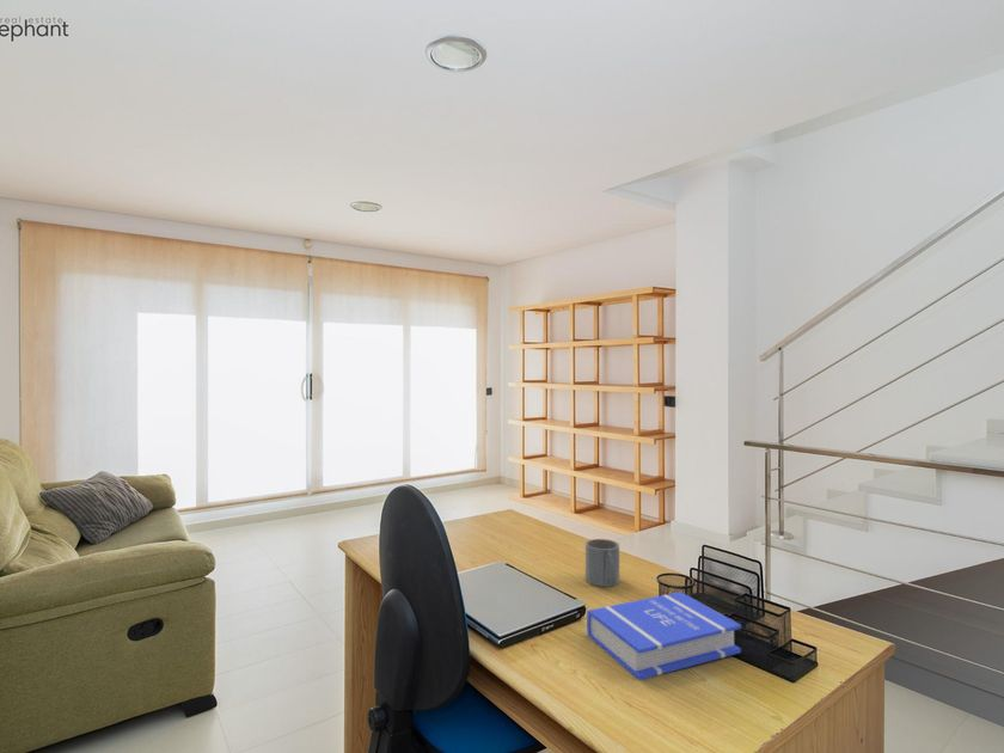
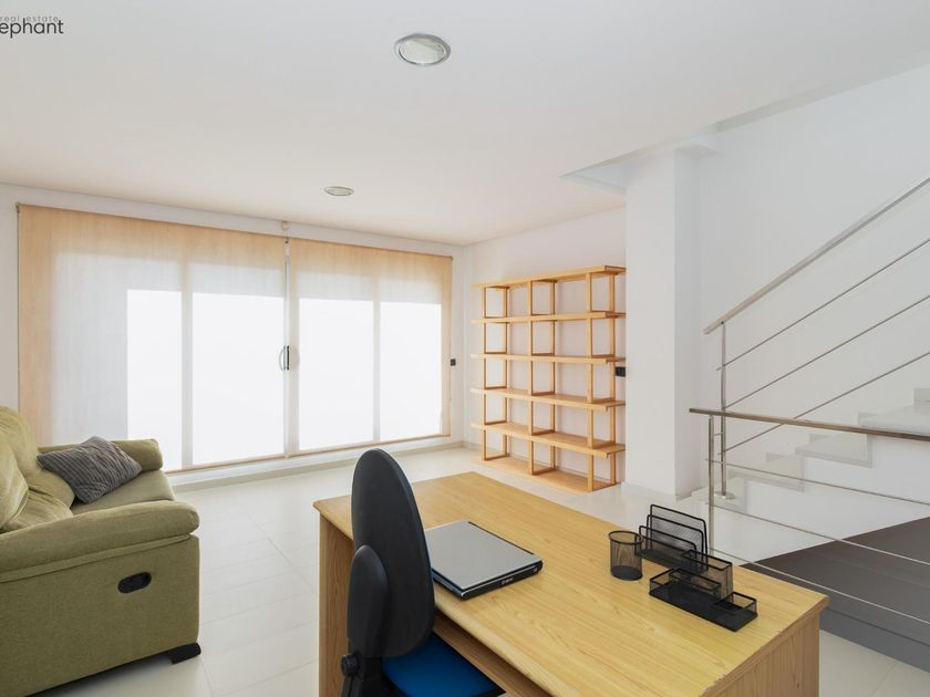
- book (661, 630)
- mug (605, 564)
